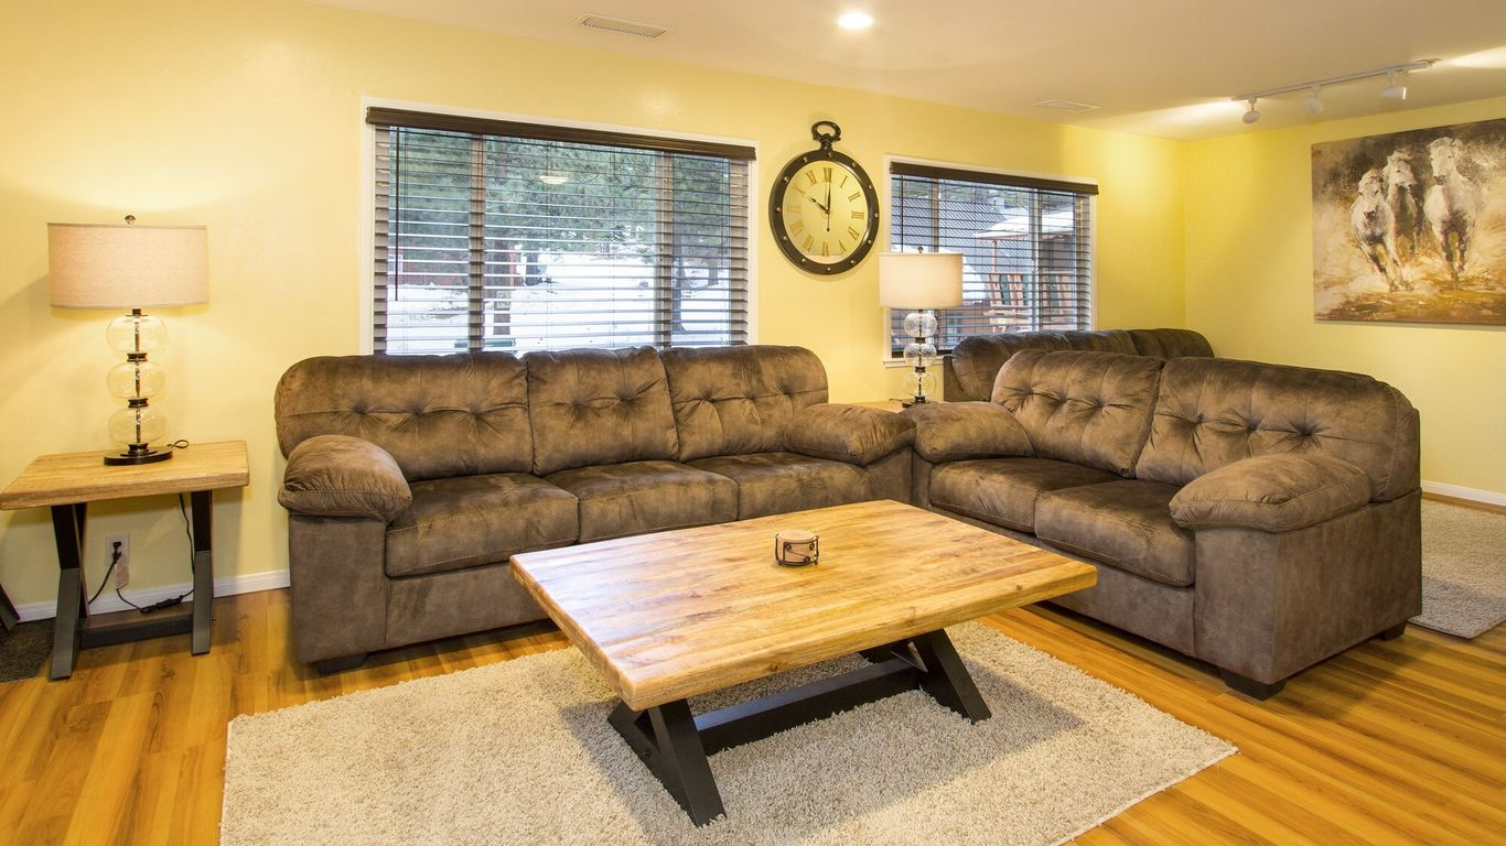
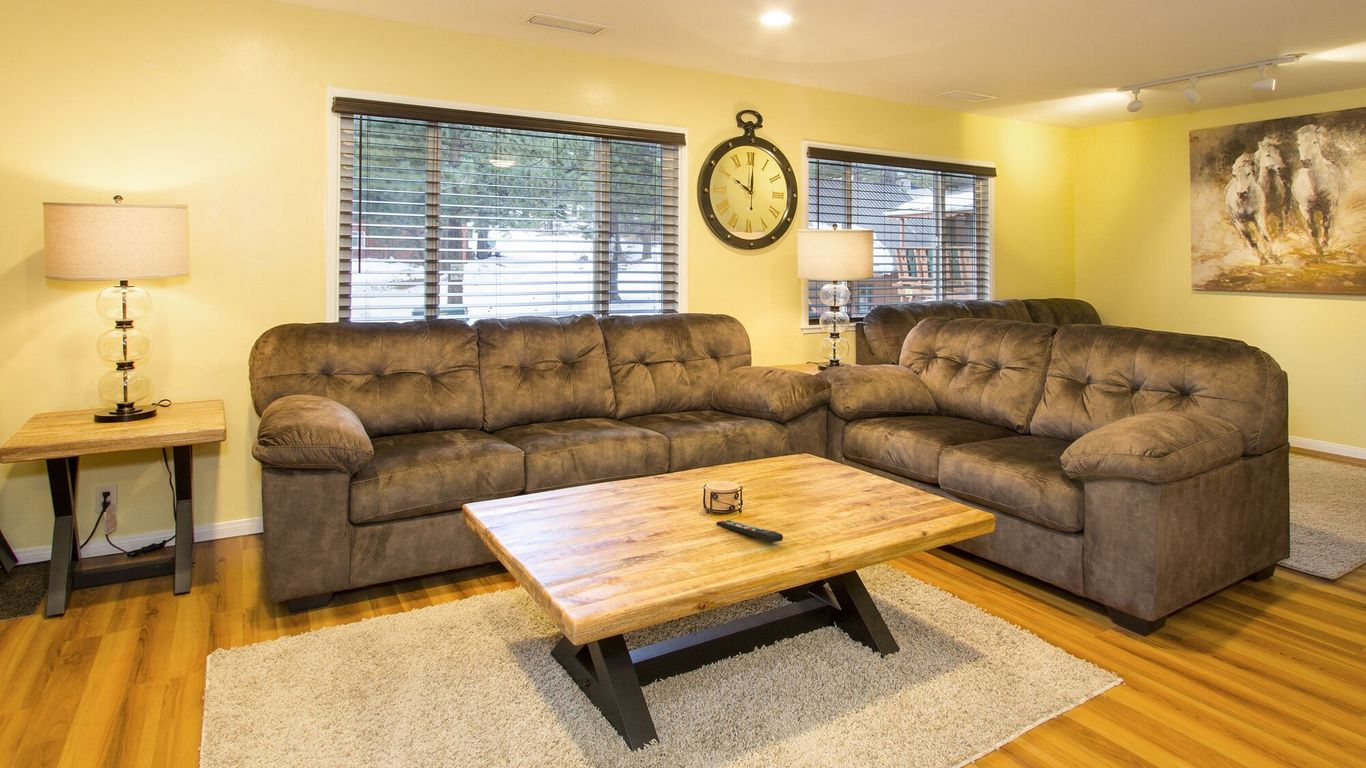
+ remote control (748, 530)
